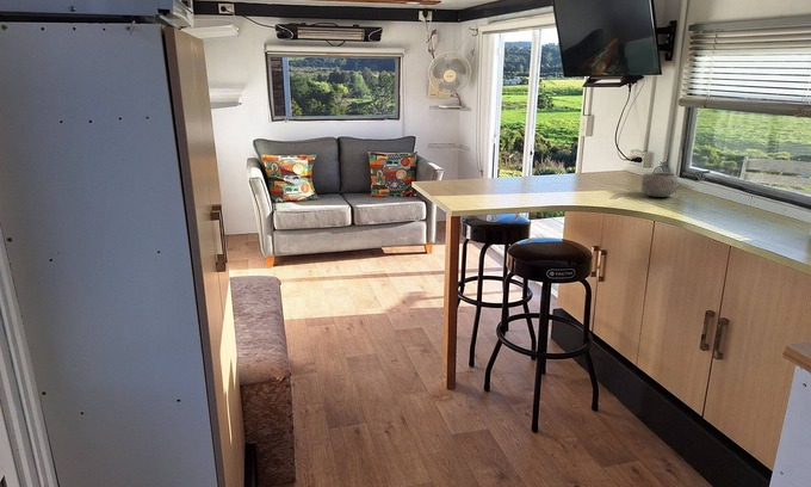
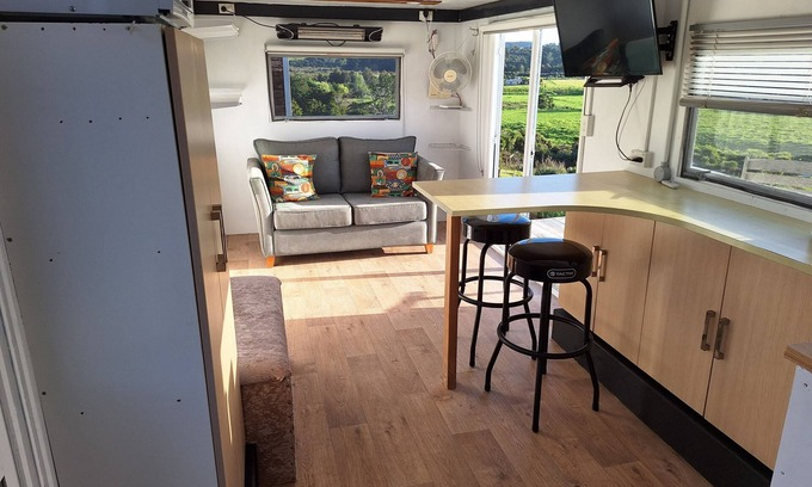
- bowl (658, 184)
